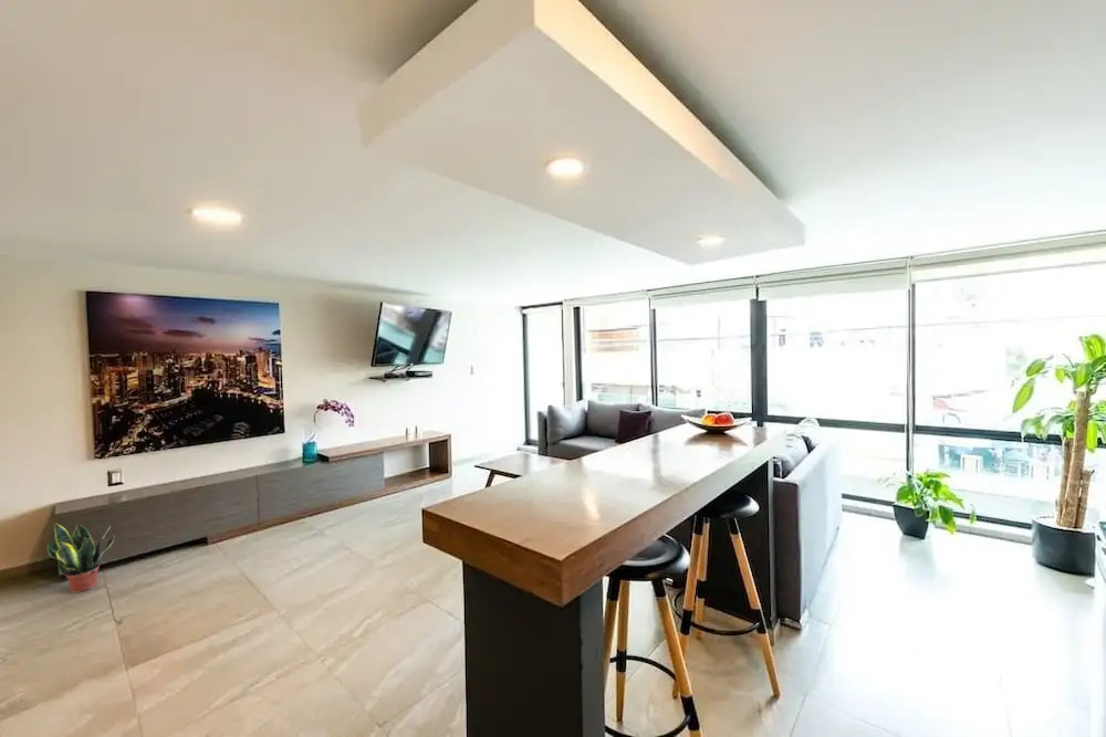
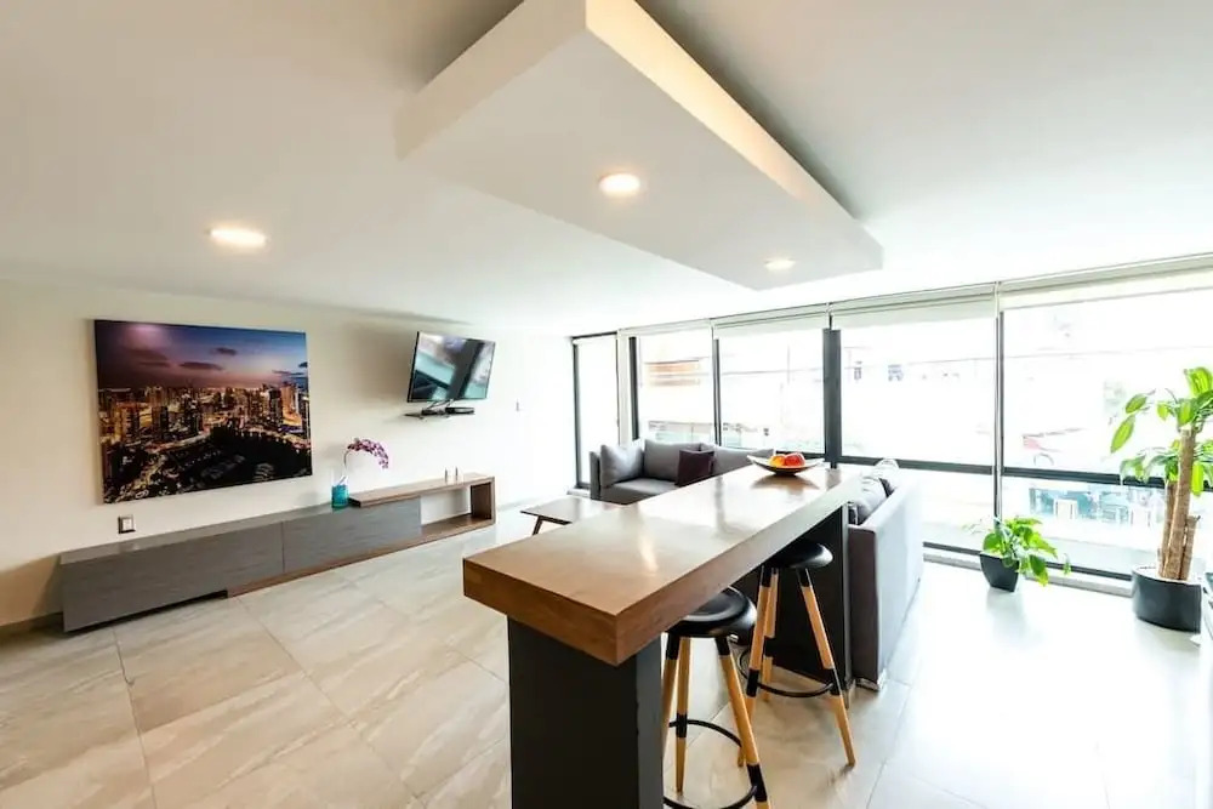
- potted plant (82, 554)
